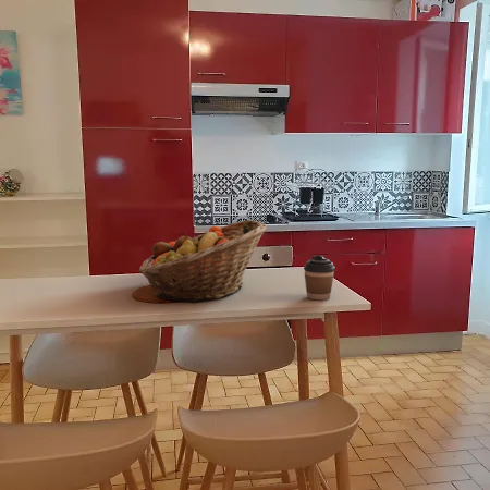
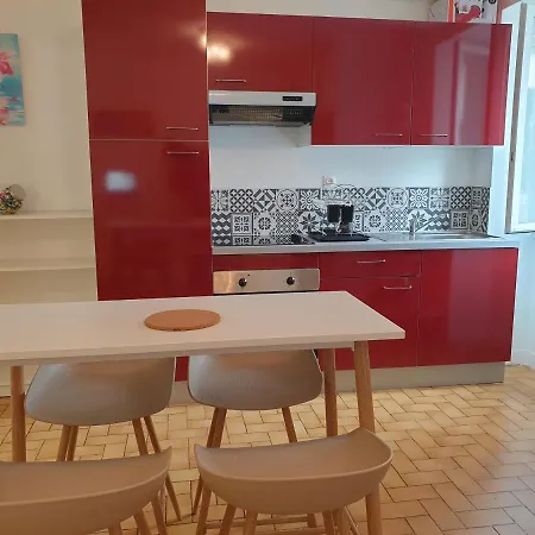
- coffee cup (318, 277)
- fruit basket (204, 256)
